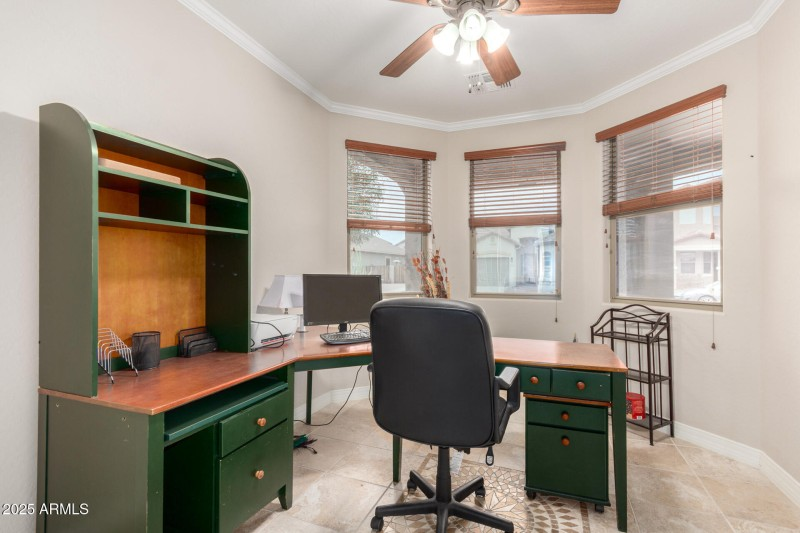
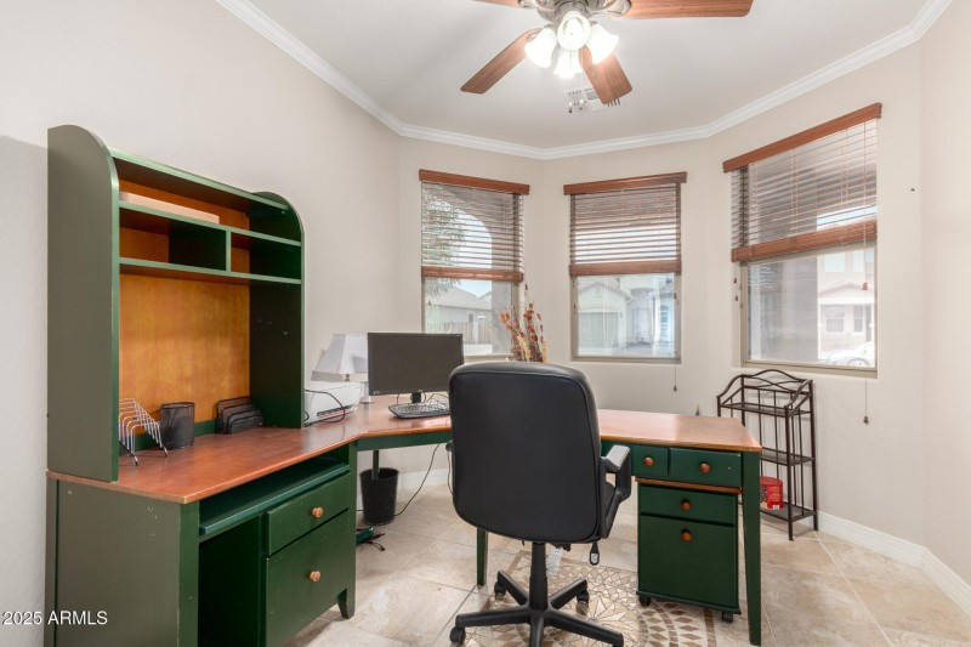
+ wastebasket (379, 495)
